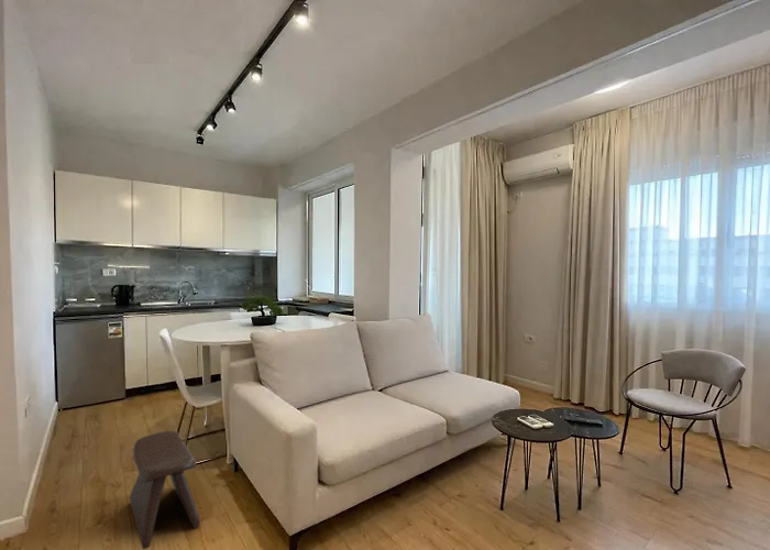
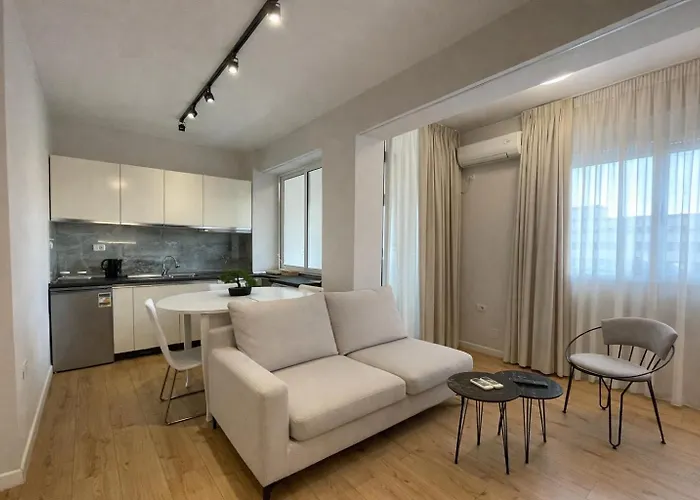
- stool (163, 481)
